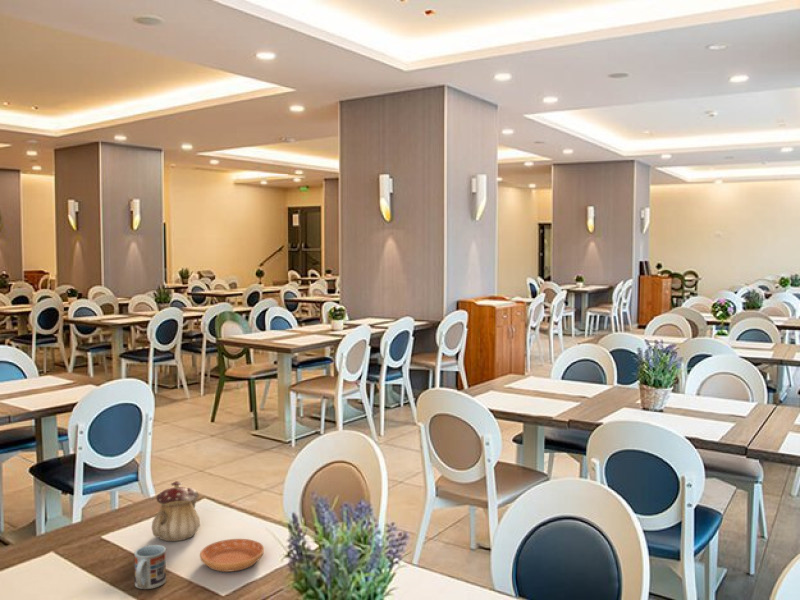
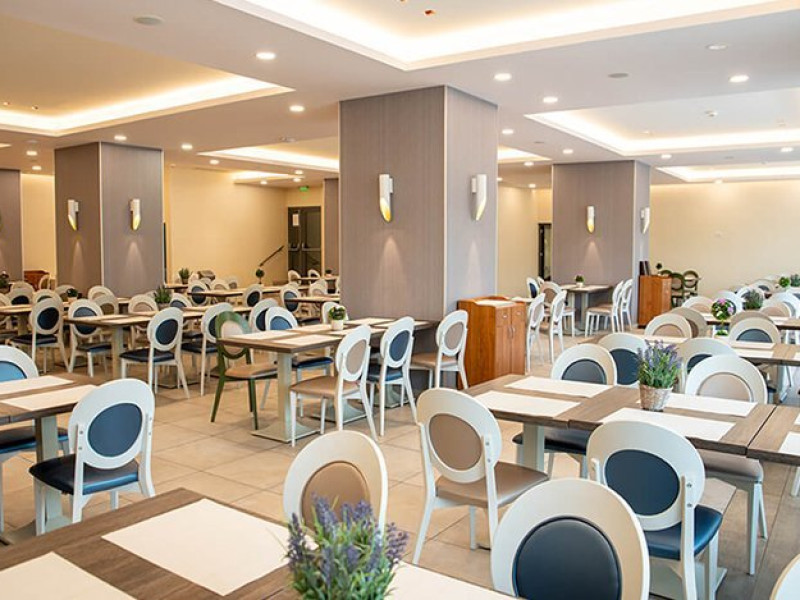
- cup (148, 569)
- saucer (232, 555)
- teapot (174, 508)
